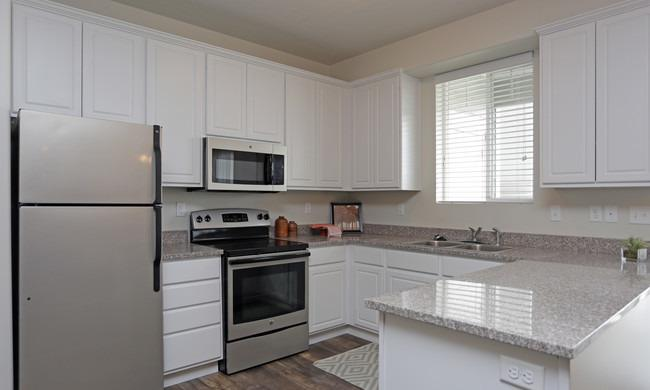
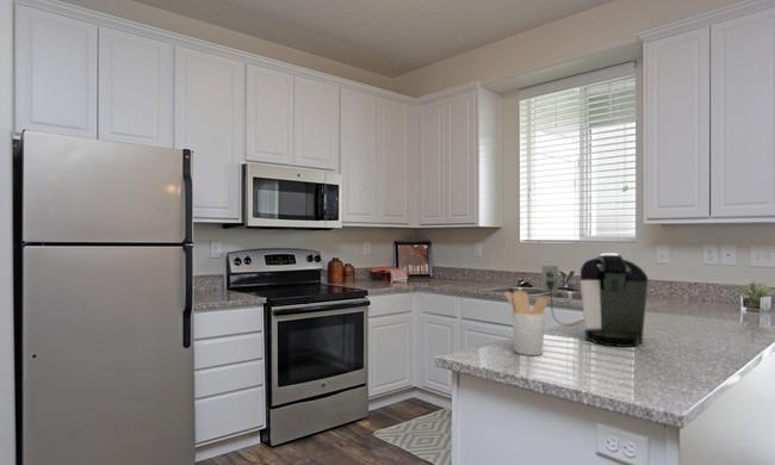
+ coffee maker (593, 296)
+ utensil holder (523, 320)
